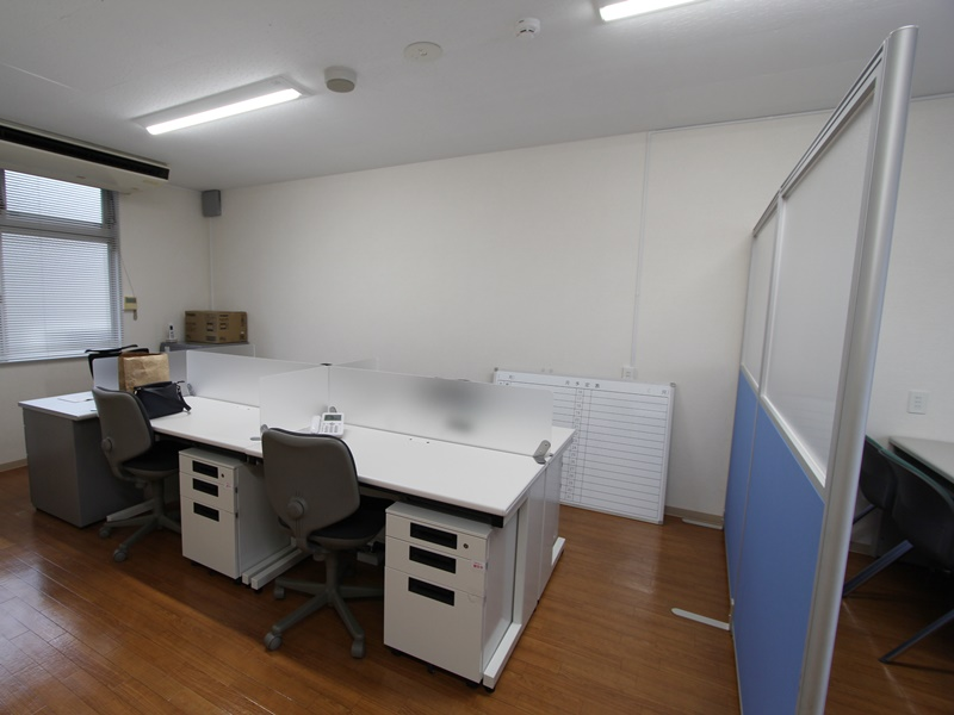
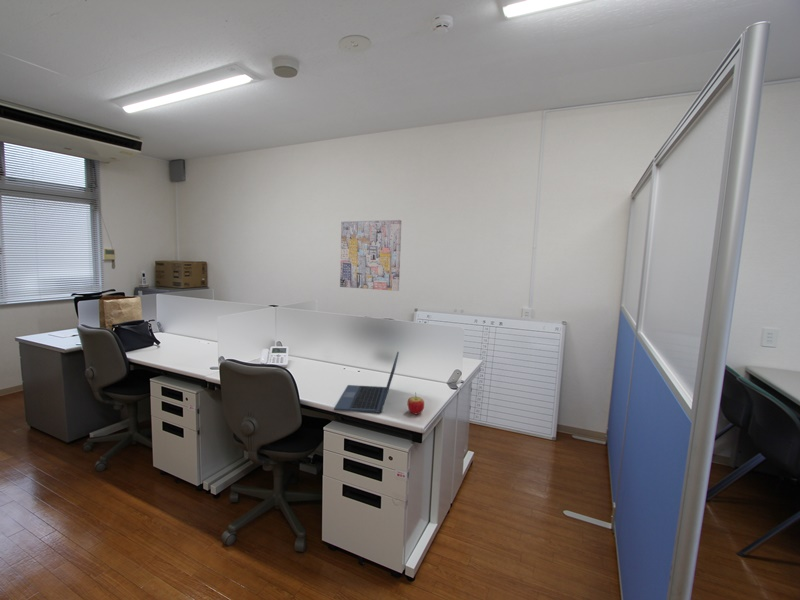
+ wall art (369, 255)
+ apple (415, 403)
+ laptop (369, 386)
